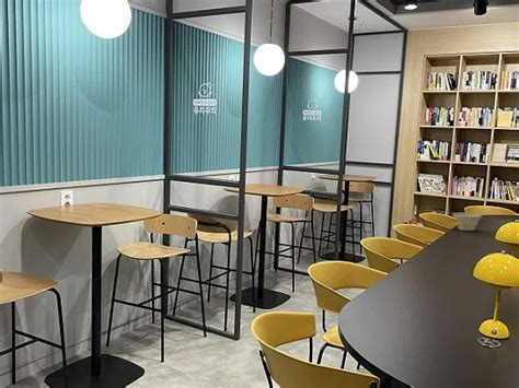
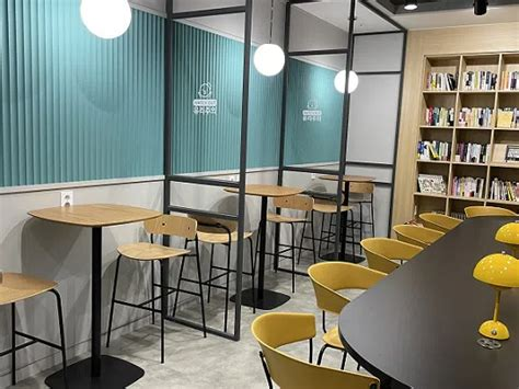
- bowl (466, 222)
